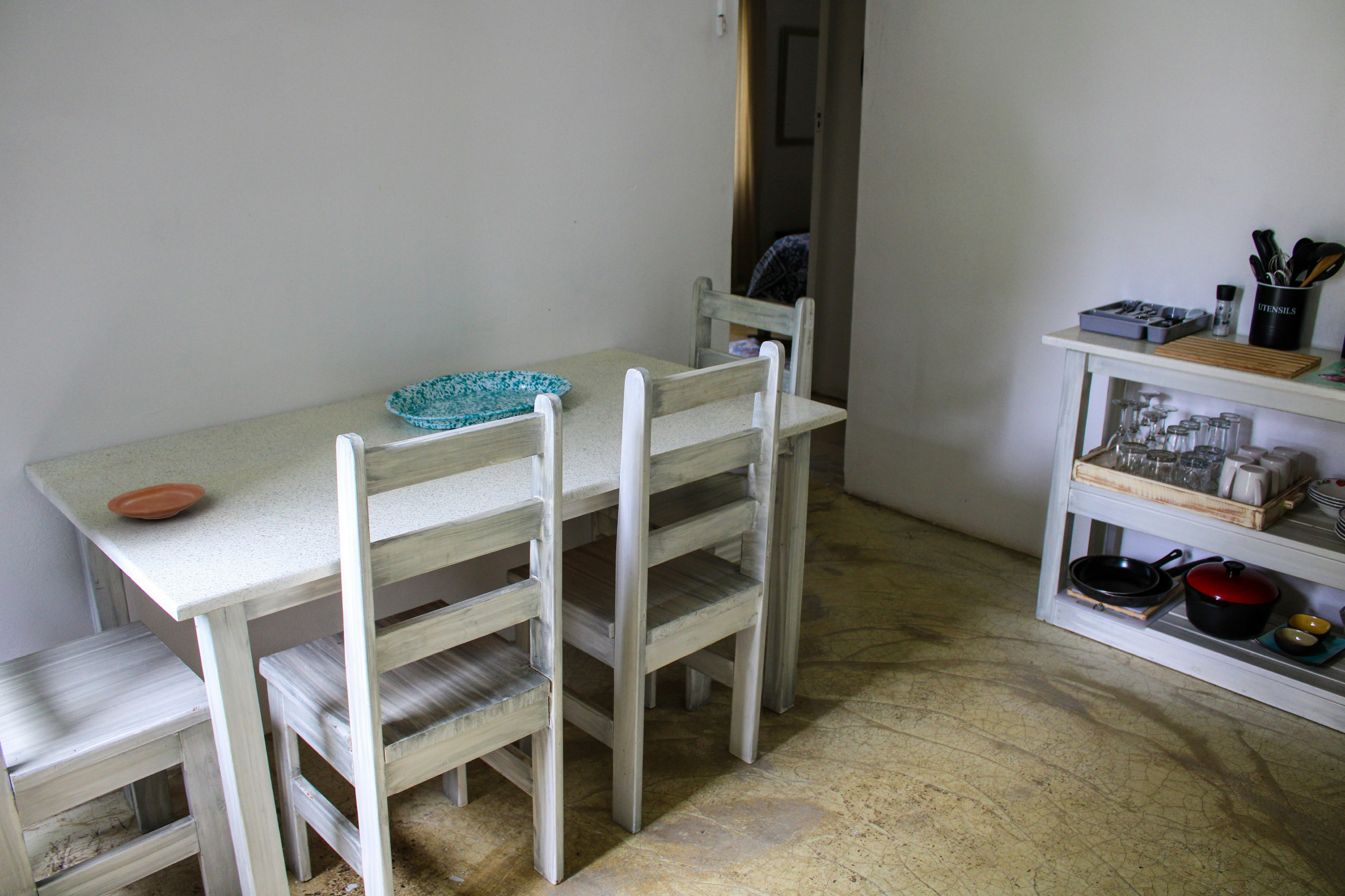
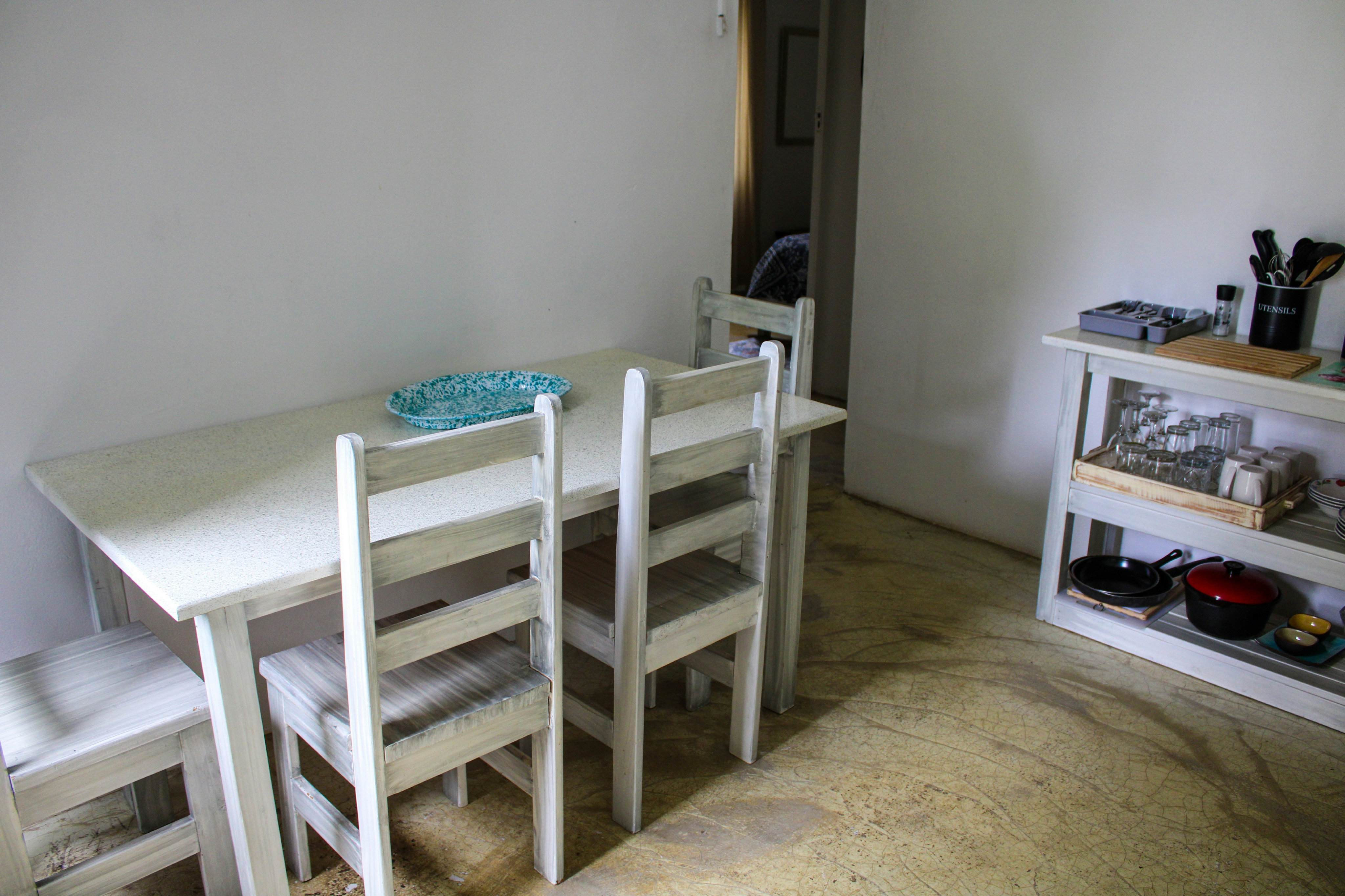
- plate (158, 505)
